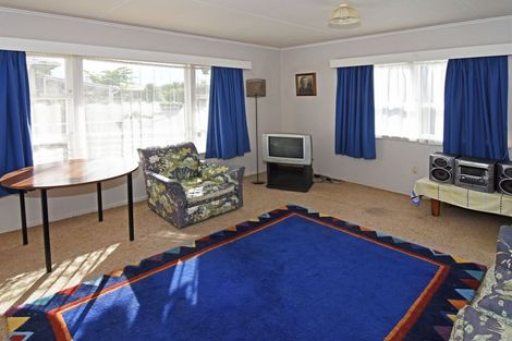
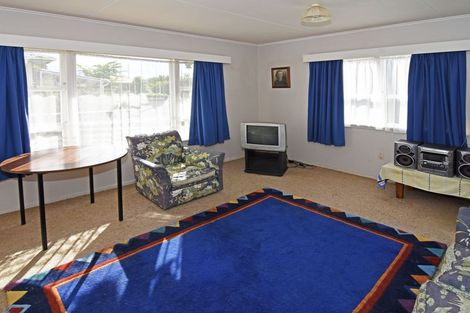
- floor lamp (256, 132)
